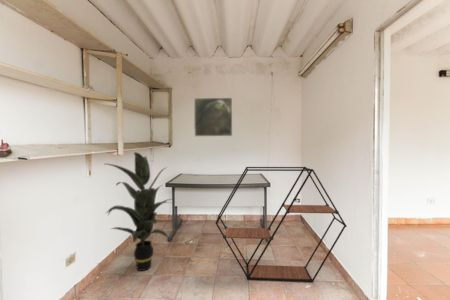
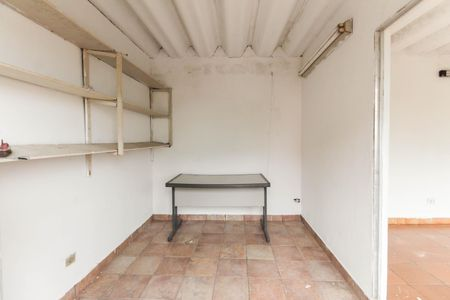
- shelving unit (280, 221)
- indoor plant (138, 210)
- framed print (213, 117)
